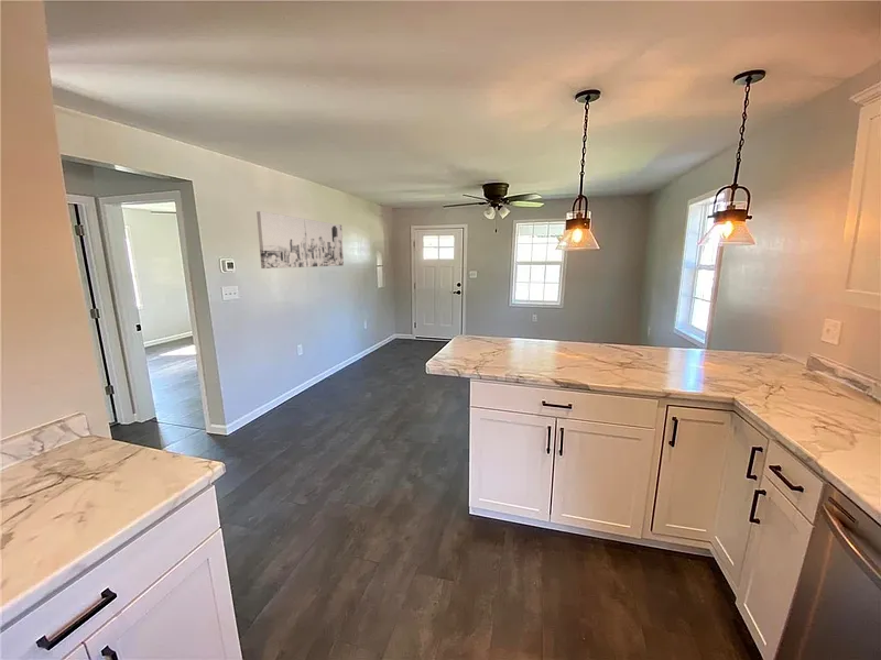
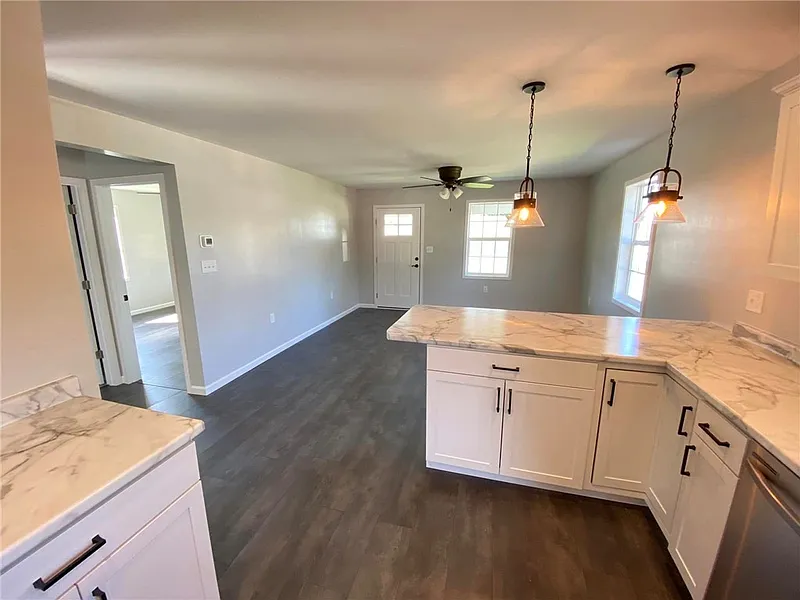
- wall art (307, 243)
